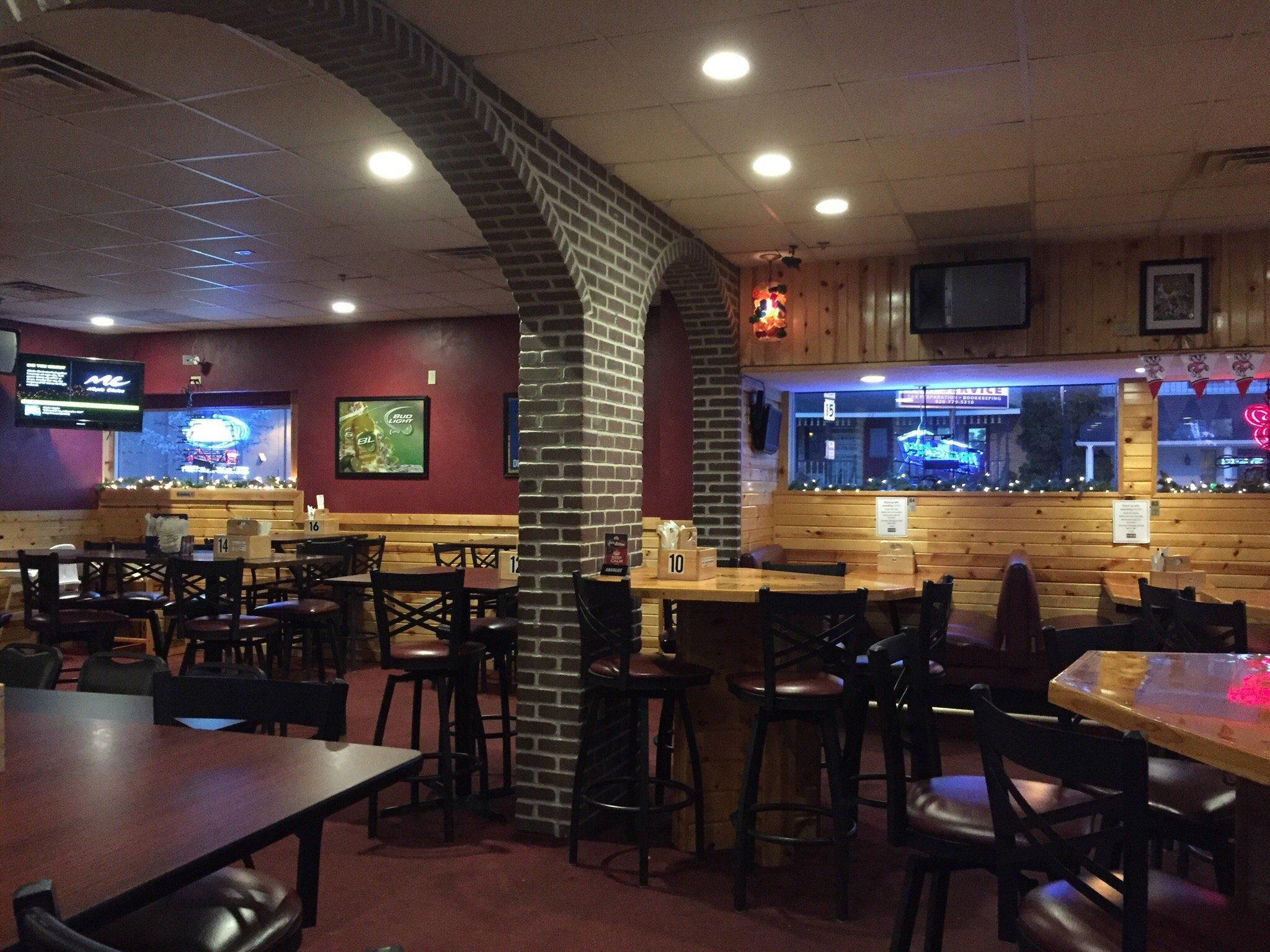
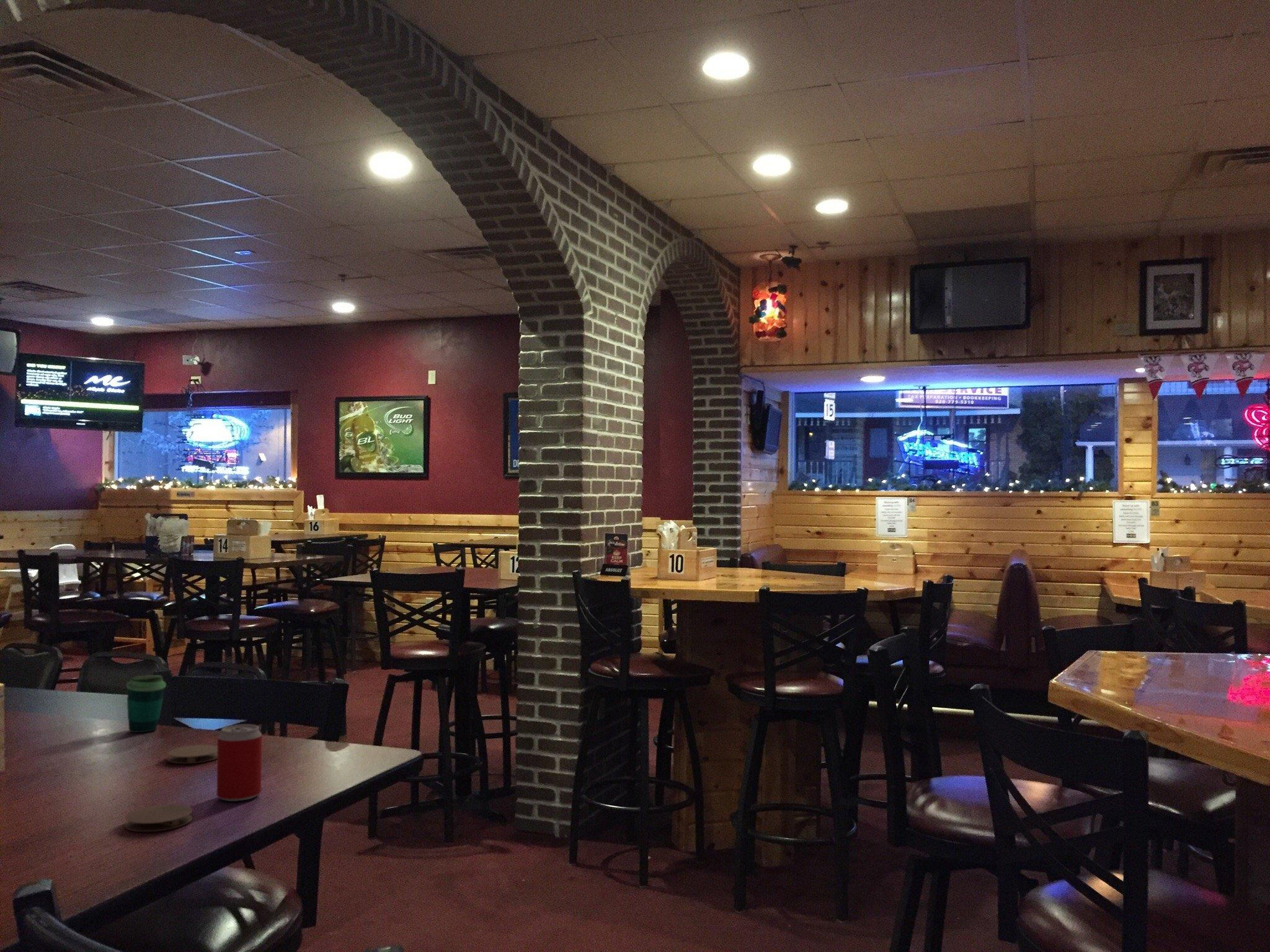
+ beverage can (239, 762)
+ coaster (159, 818)
+ coaster (194, 754)
+ cup (146, 703)
